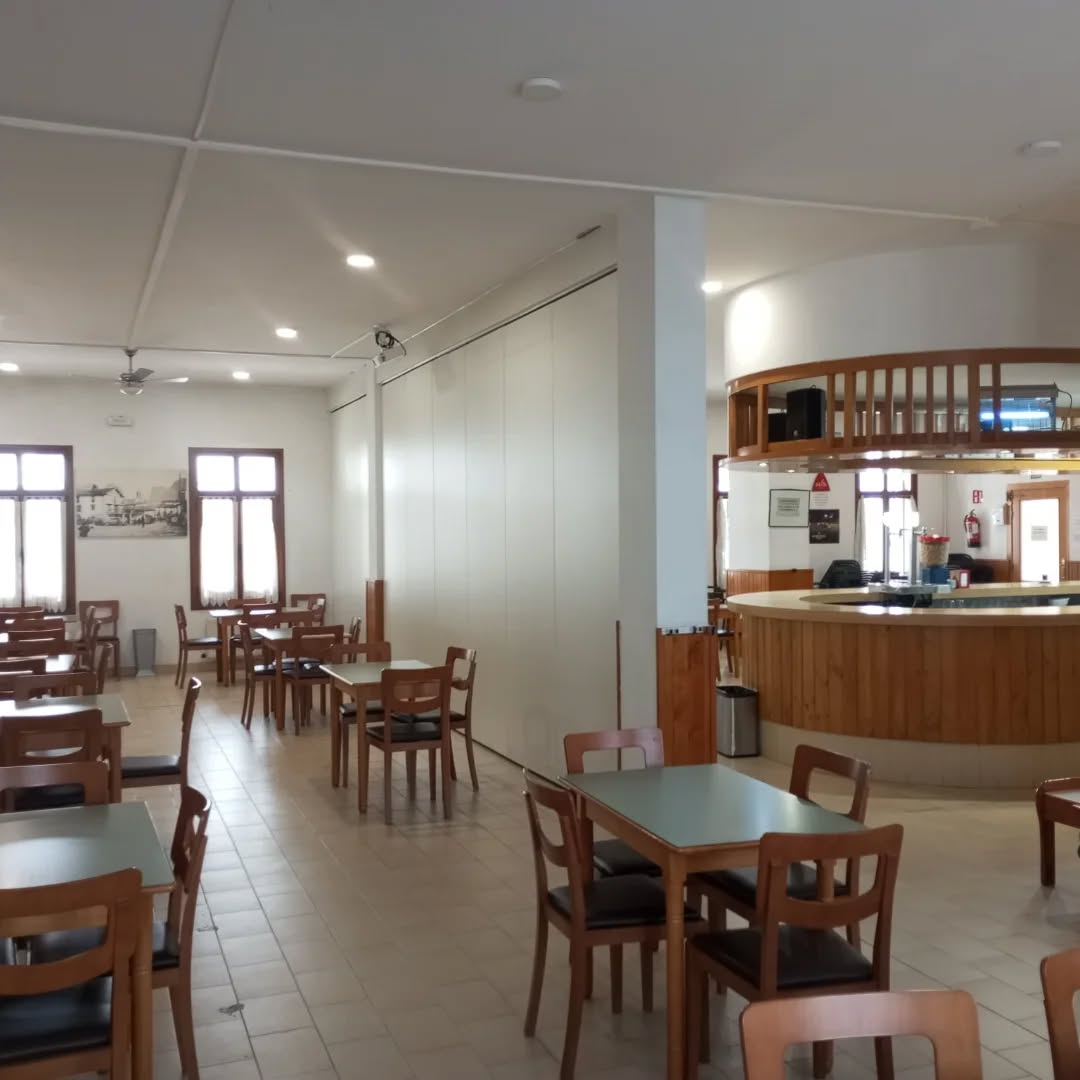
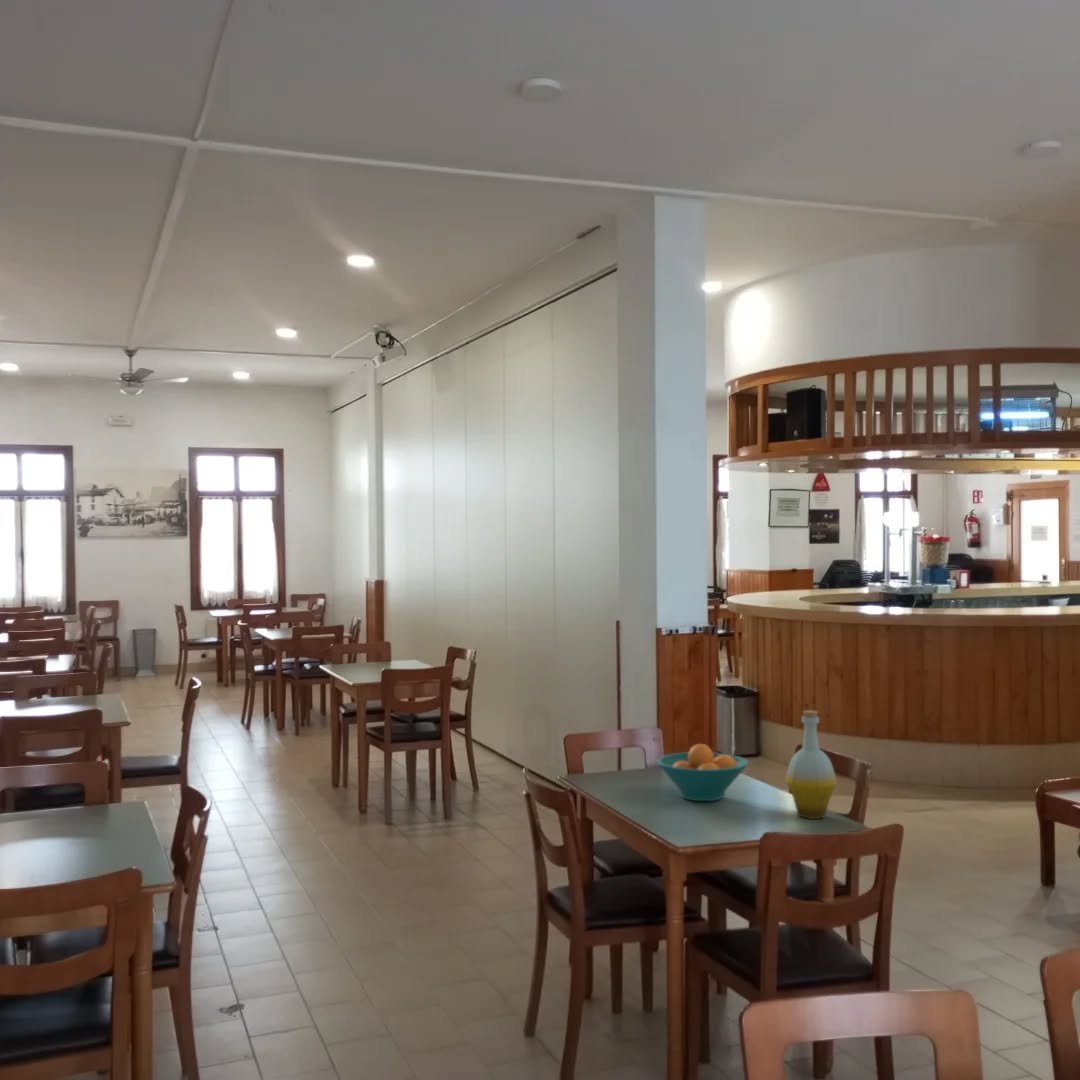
+ fruit bowl (702, 770)
+ bottle (810, 763)
